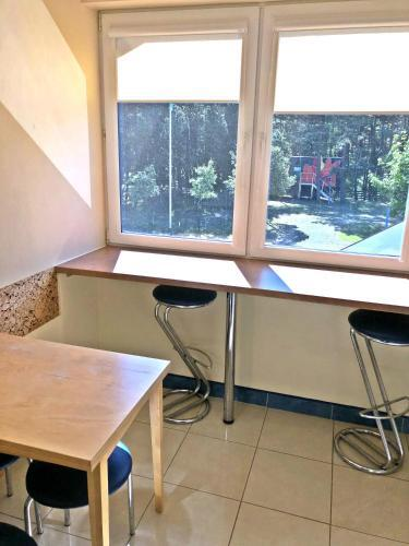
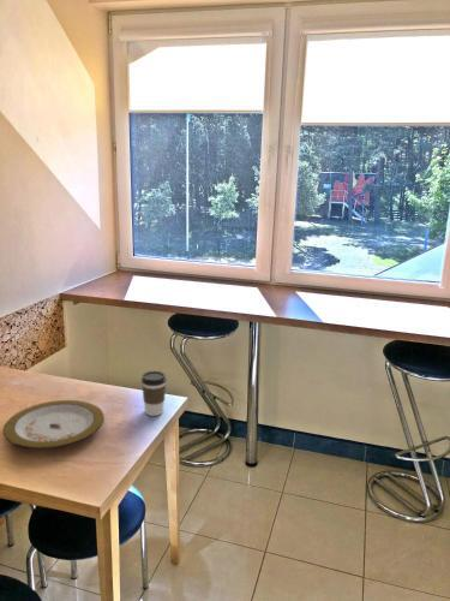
+ coffee cup (154, 393)
+ plate (55, 424)
